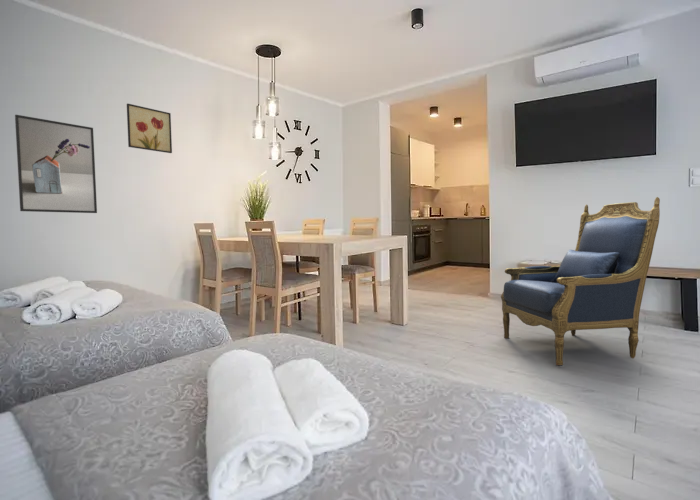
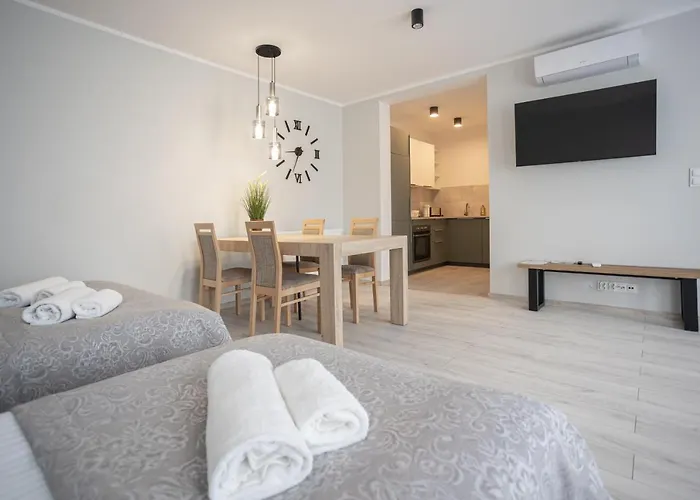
- wall art (149, 129)
- armchair (572, 275)
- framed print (58, 167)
